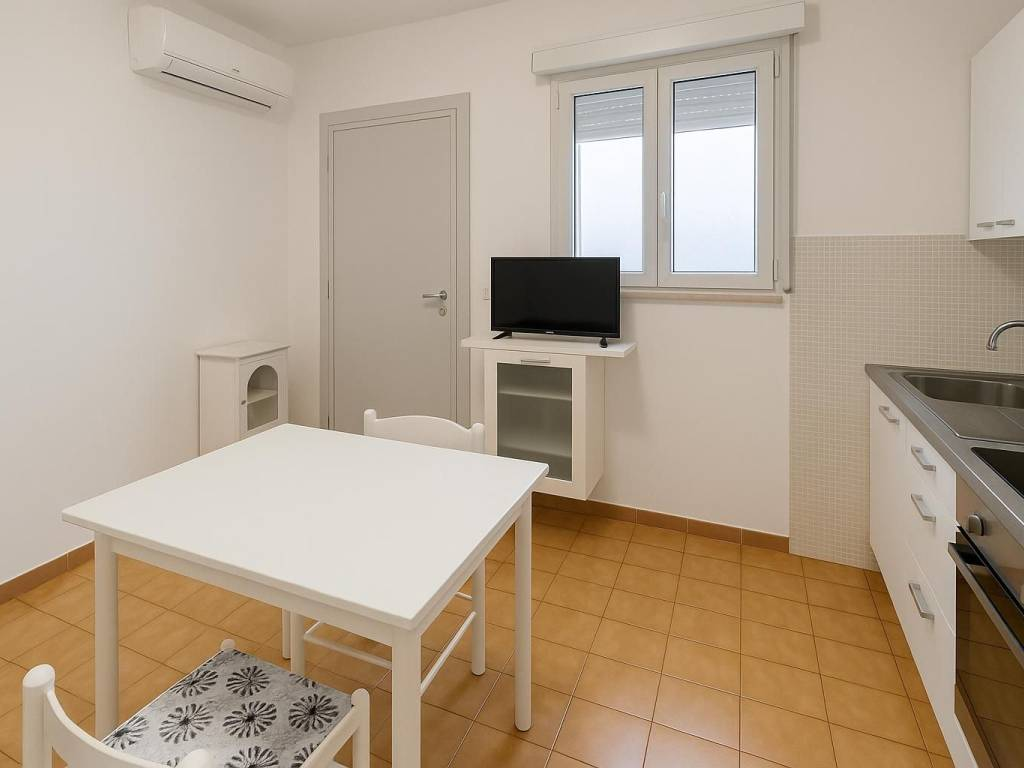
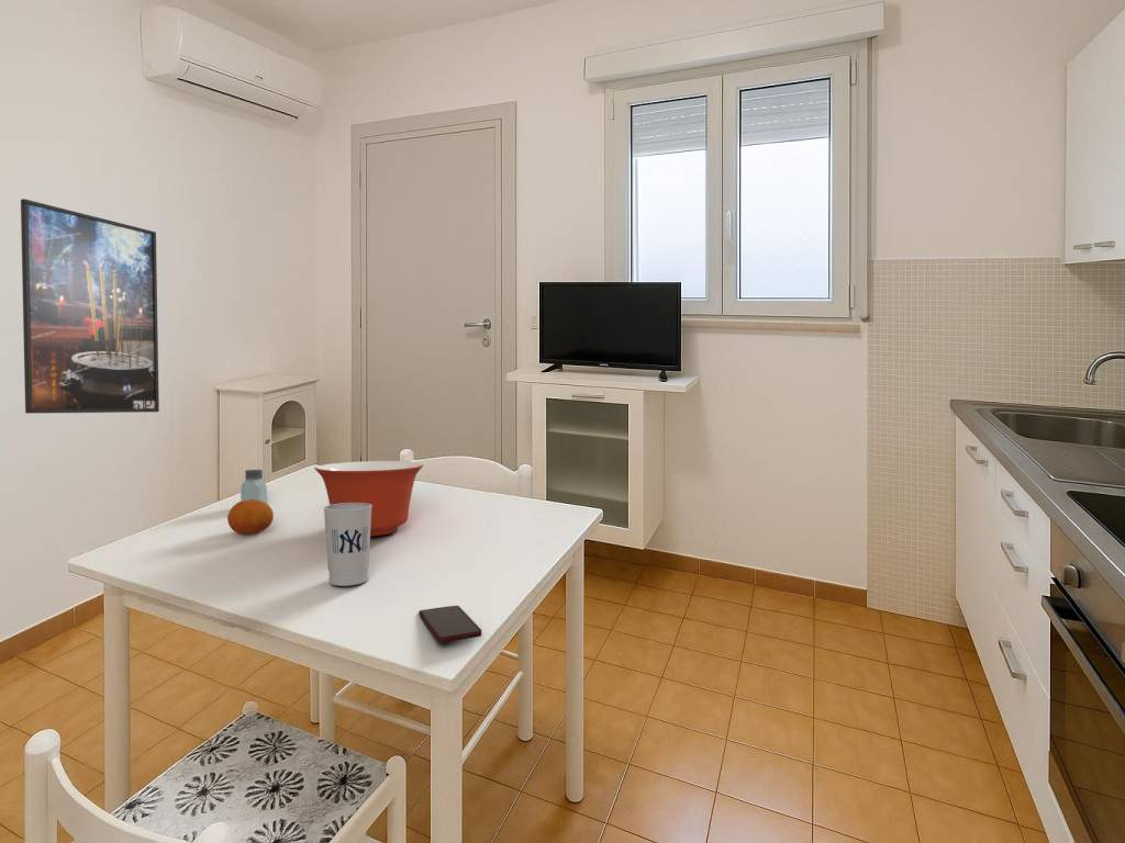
+ cup (348, 543)
+ mixing bowl (370, 497)
+ saltshaker (254, 488)
+ smartphone (448, 622)
+ fruit (250, 516)
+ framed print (96, 315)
